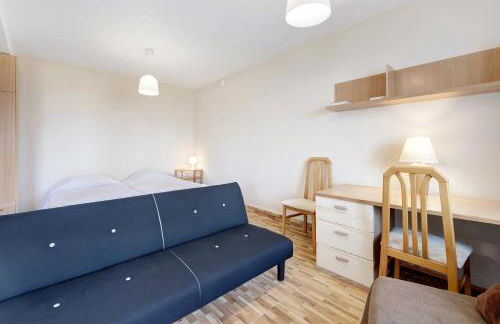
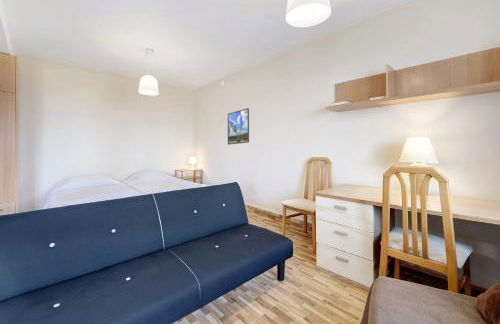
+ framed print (237, 127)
